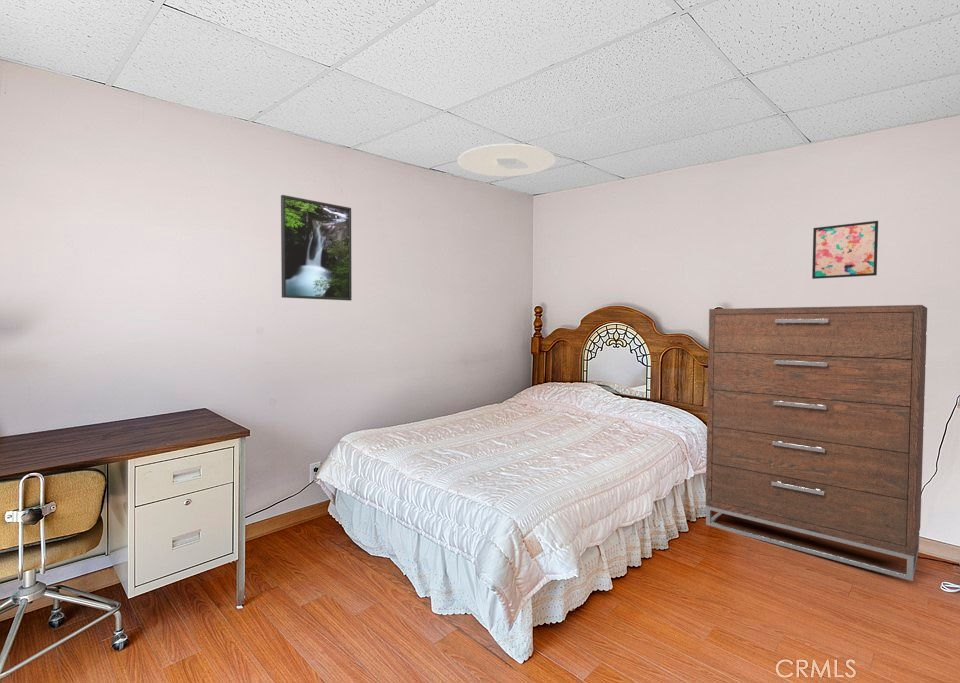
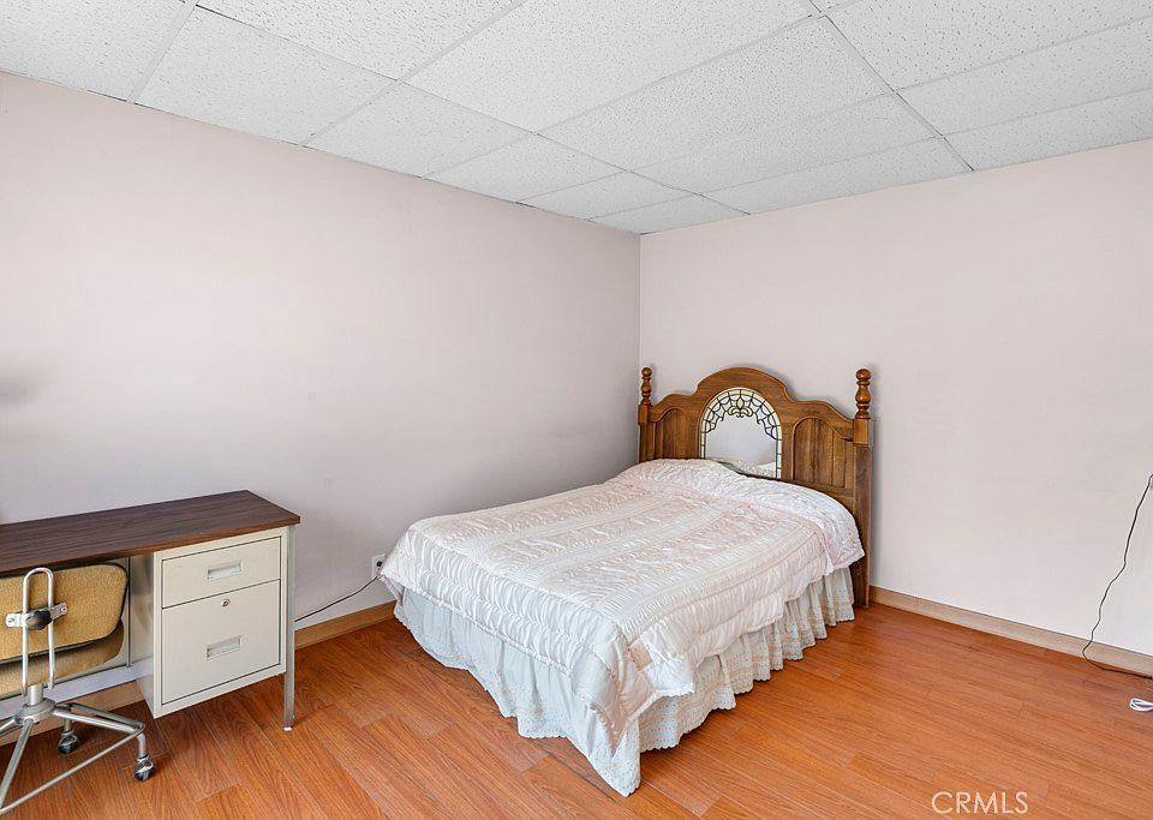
- wall art (844, 250)
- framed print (318, 250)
- dresser (808, 423)
- ceiling light (506, 156)
